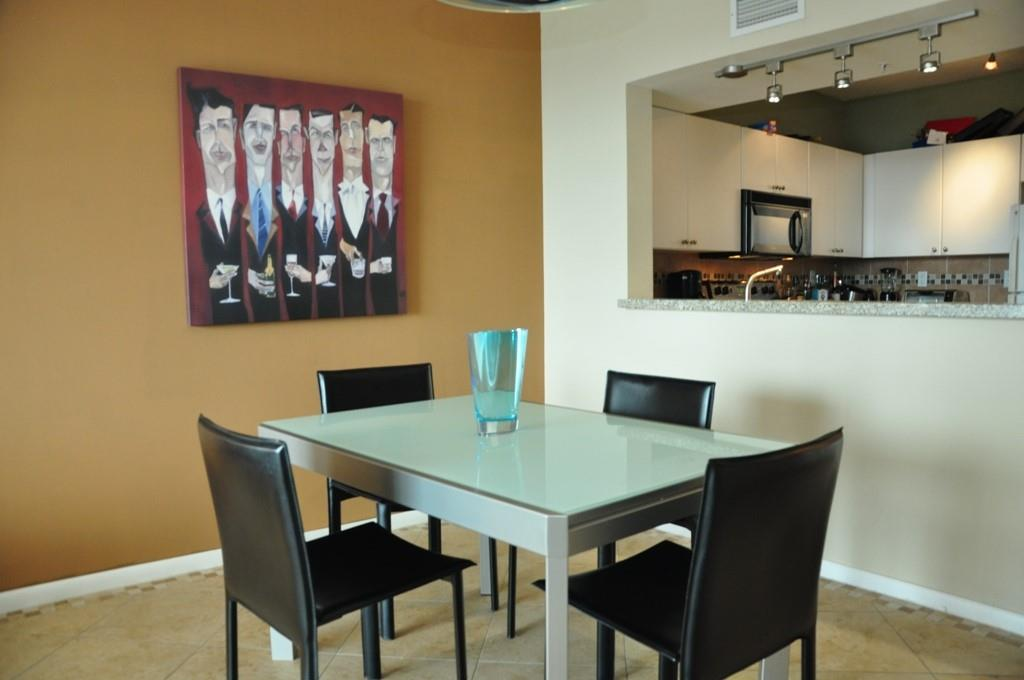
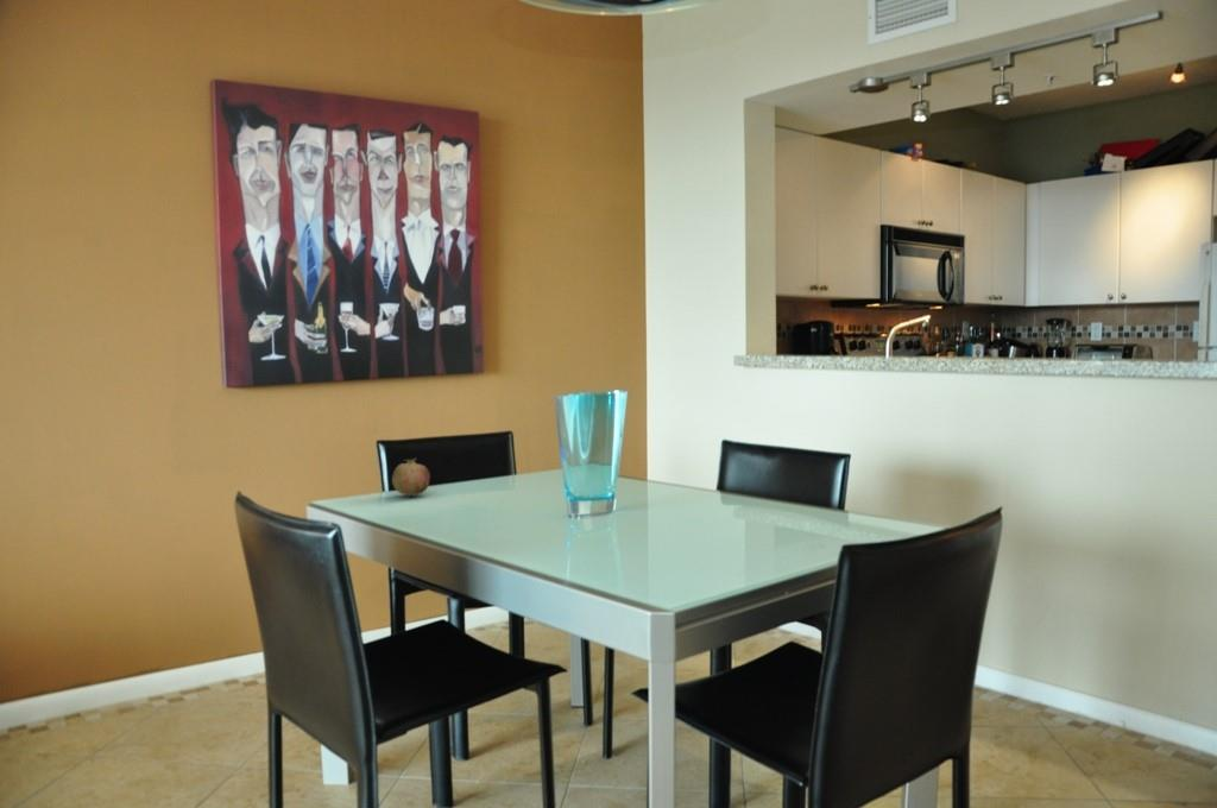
+ fruit (410, 476)
